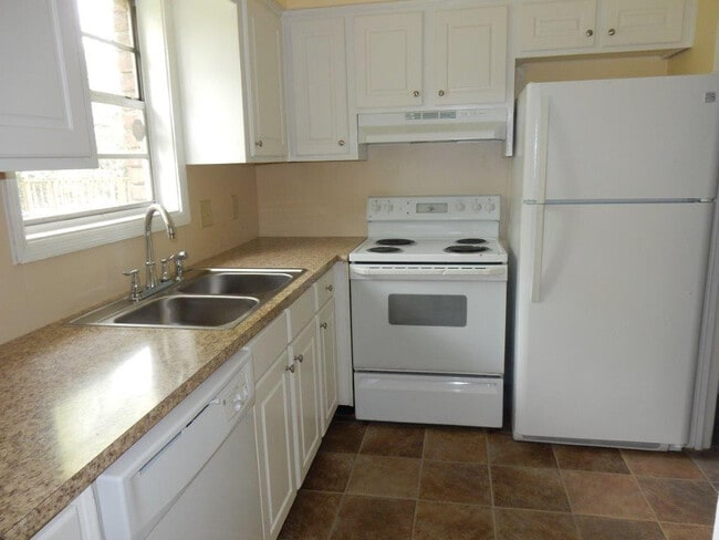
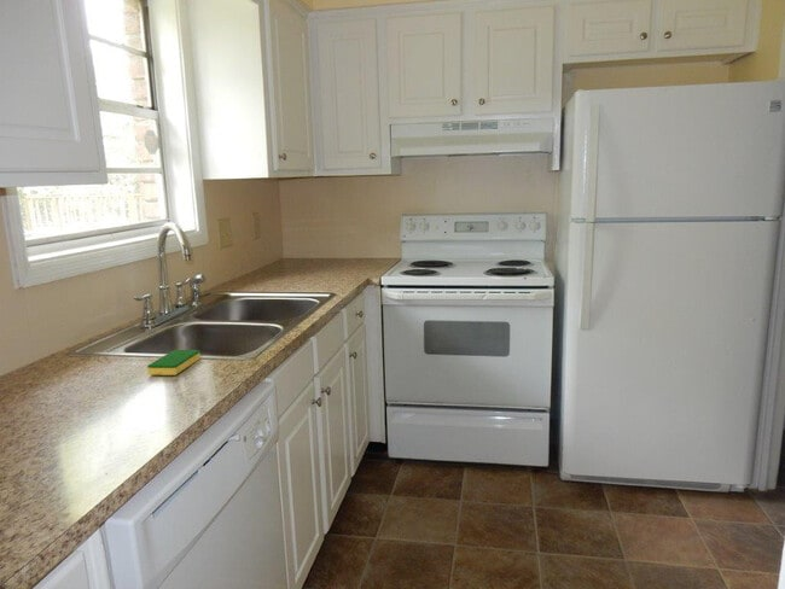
+ dish sponge (174, 361)
